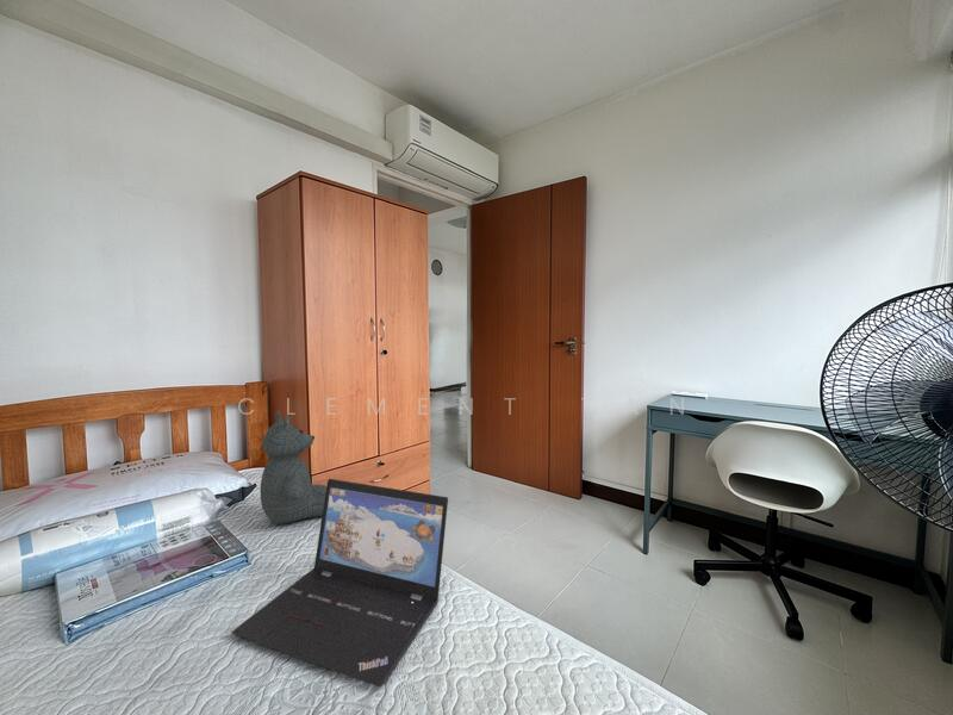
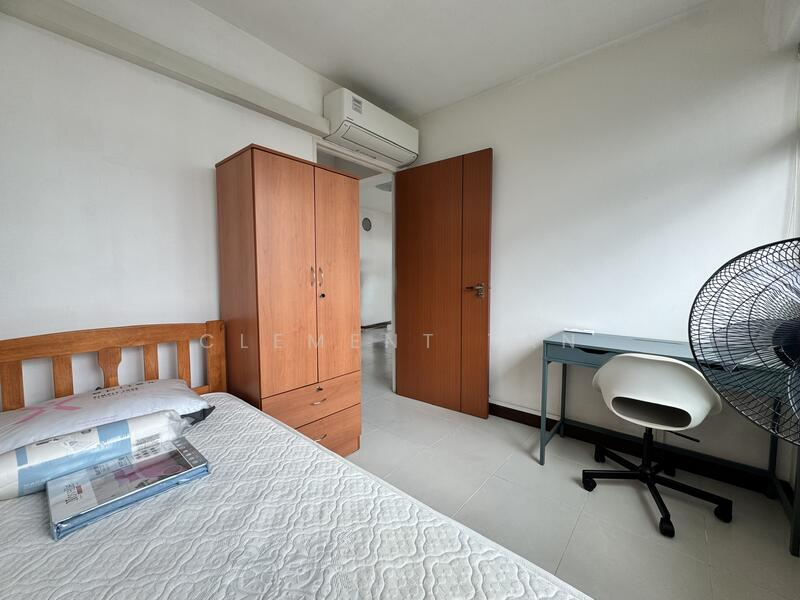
- laptop (348, 561)
- teddy bear (300, 462)
